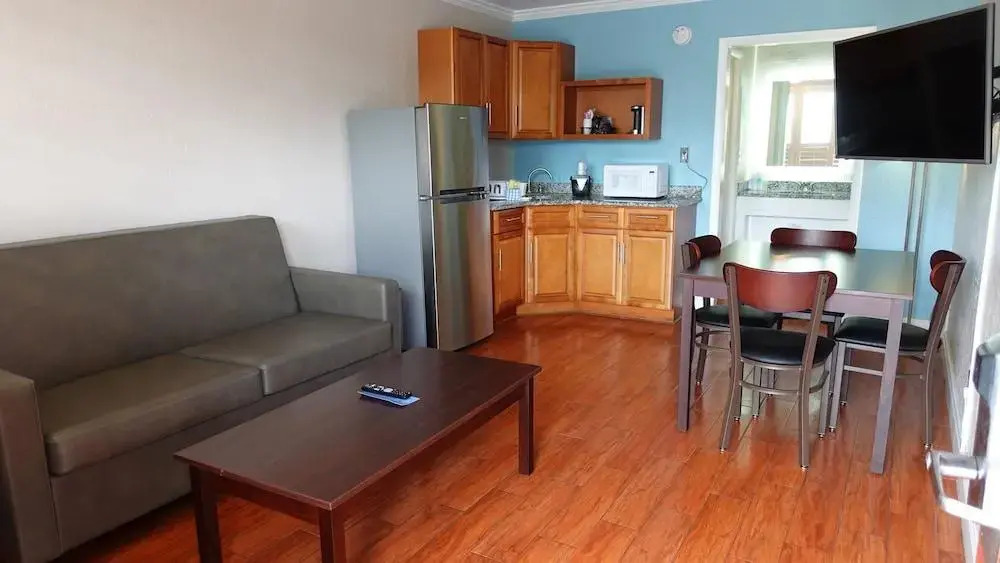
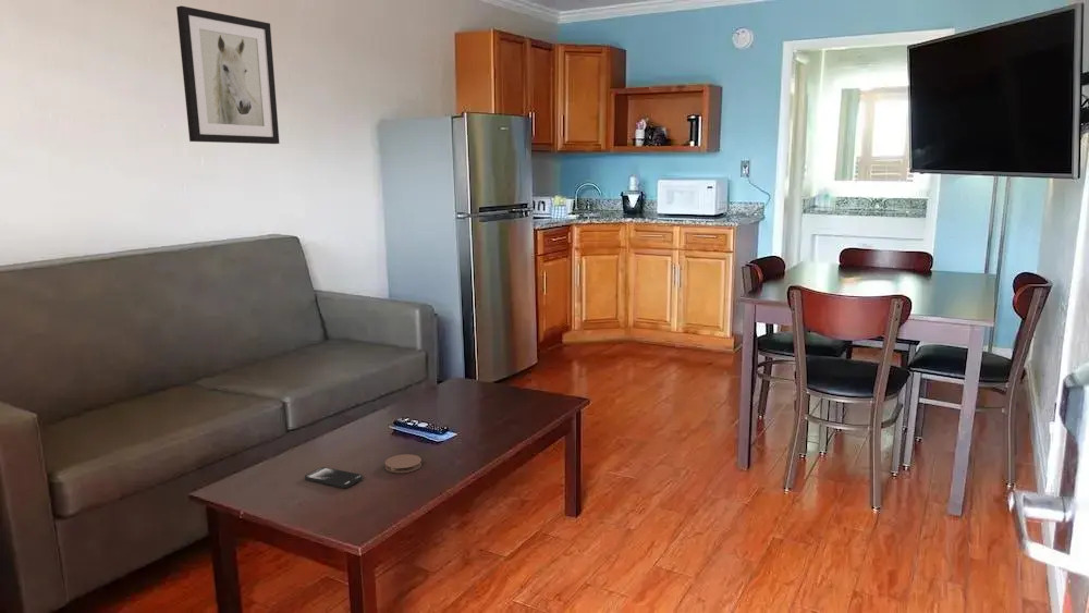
+ coaster (403, 463)
+ smartphone (333, 477)
+ wall art (231, 79)
